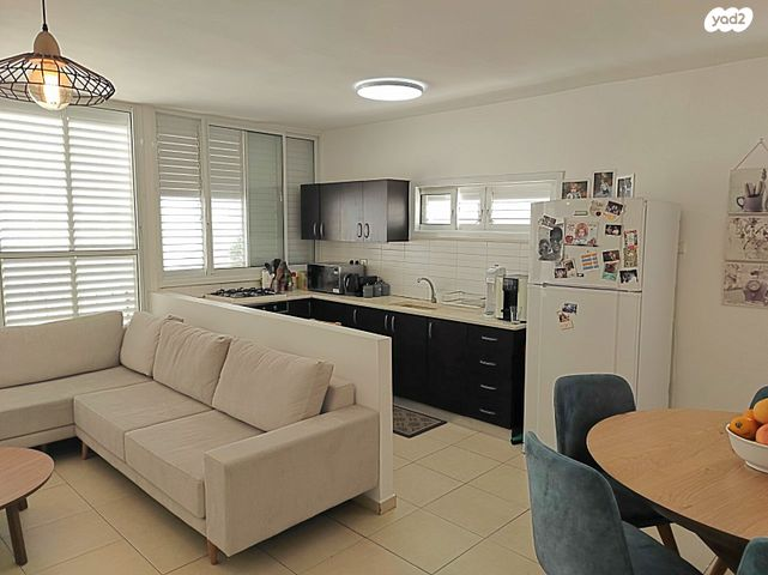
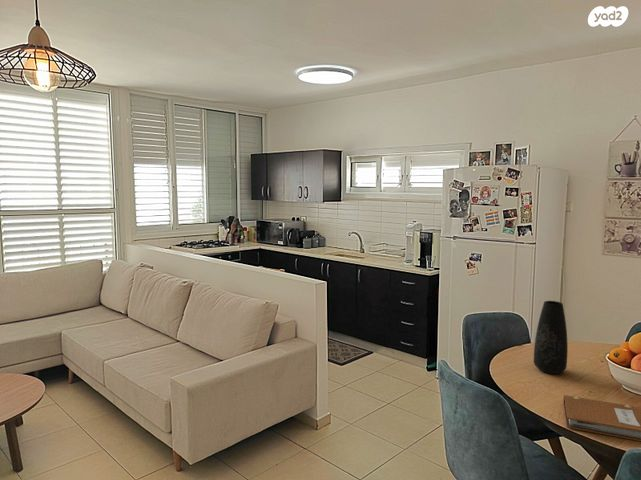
+ notebook (606, 416)
+ vase (551, 336)
